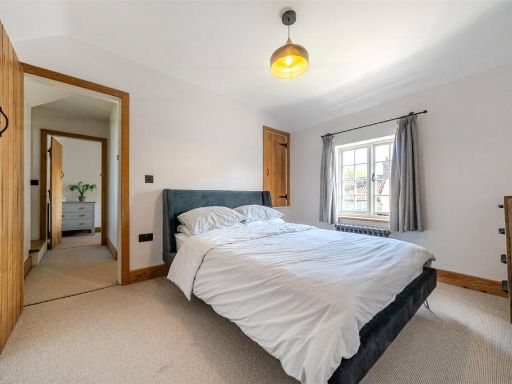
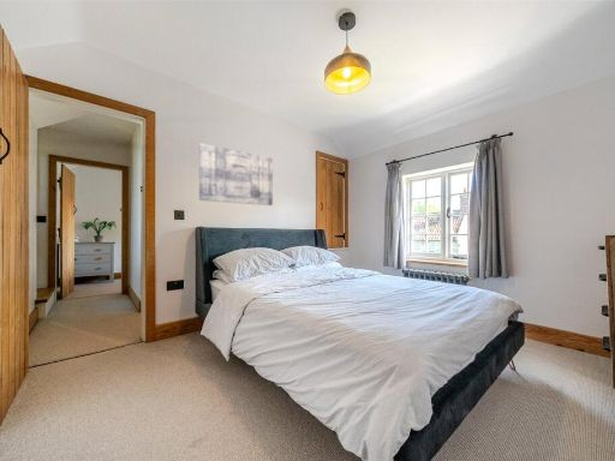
+ wall art (239, 176)
